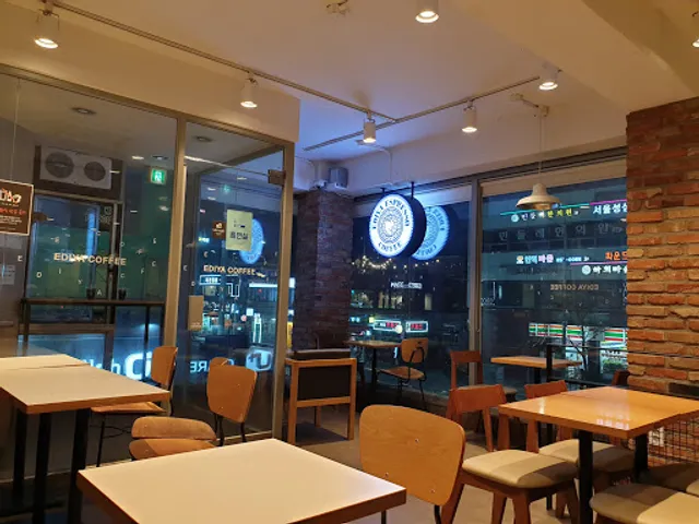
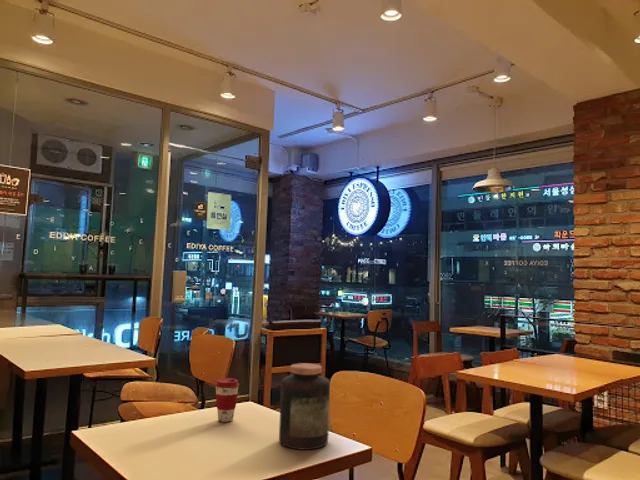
+ coffee cup (226, 399)
+ jar (304, 403)
